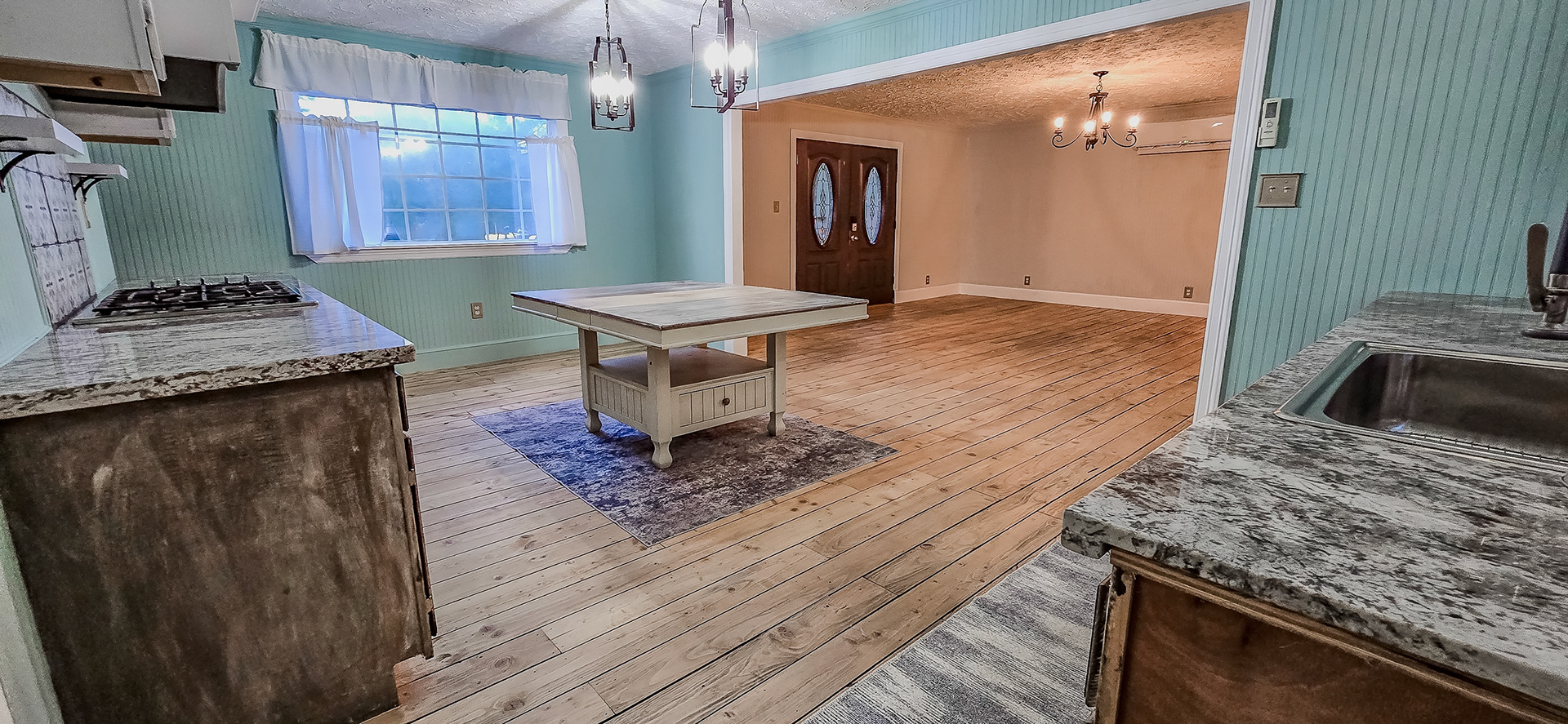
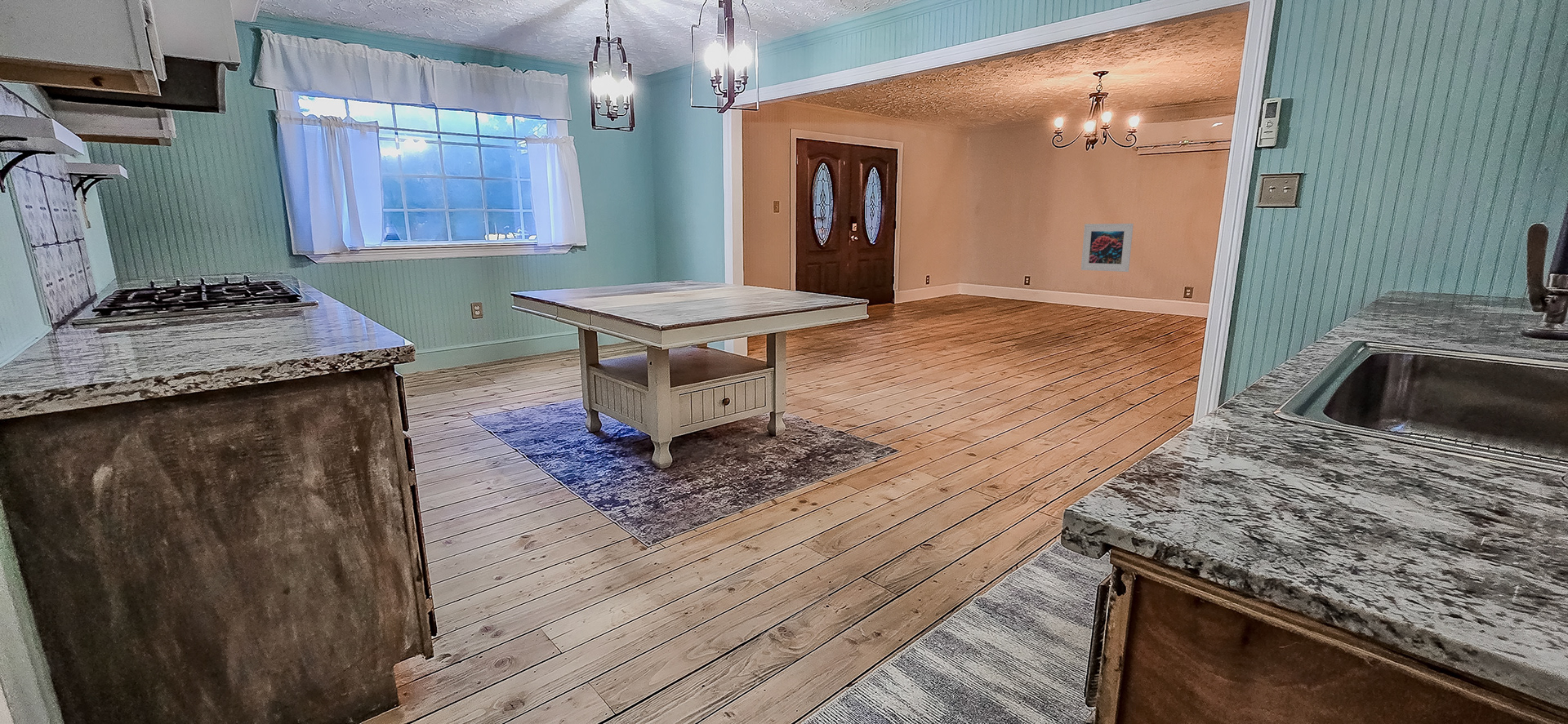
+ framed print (1106, 247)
